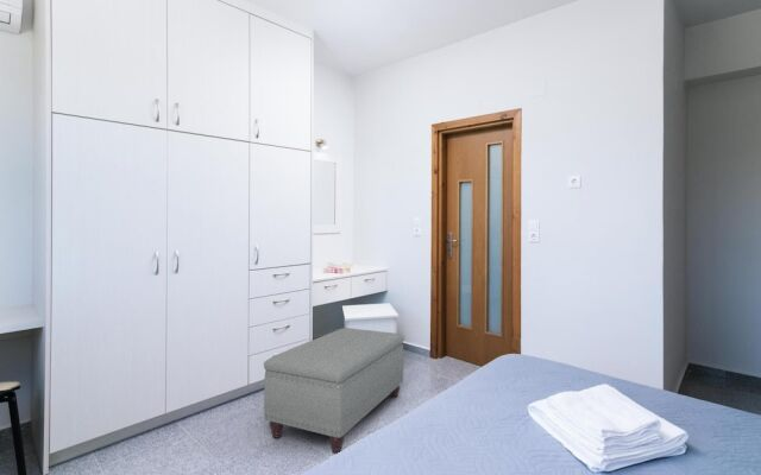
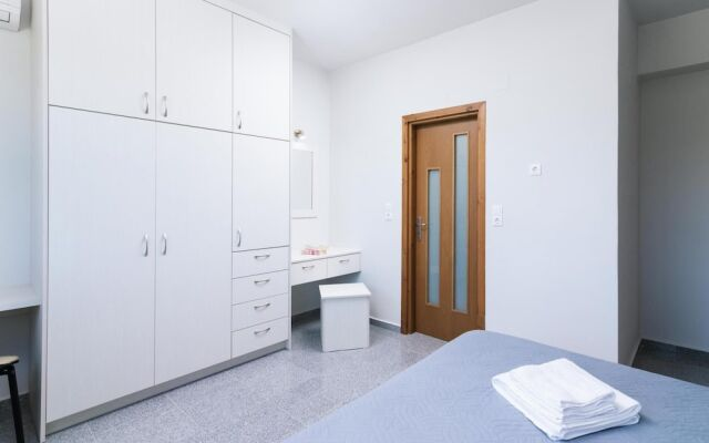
- ottoman (341, 379)
